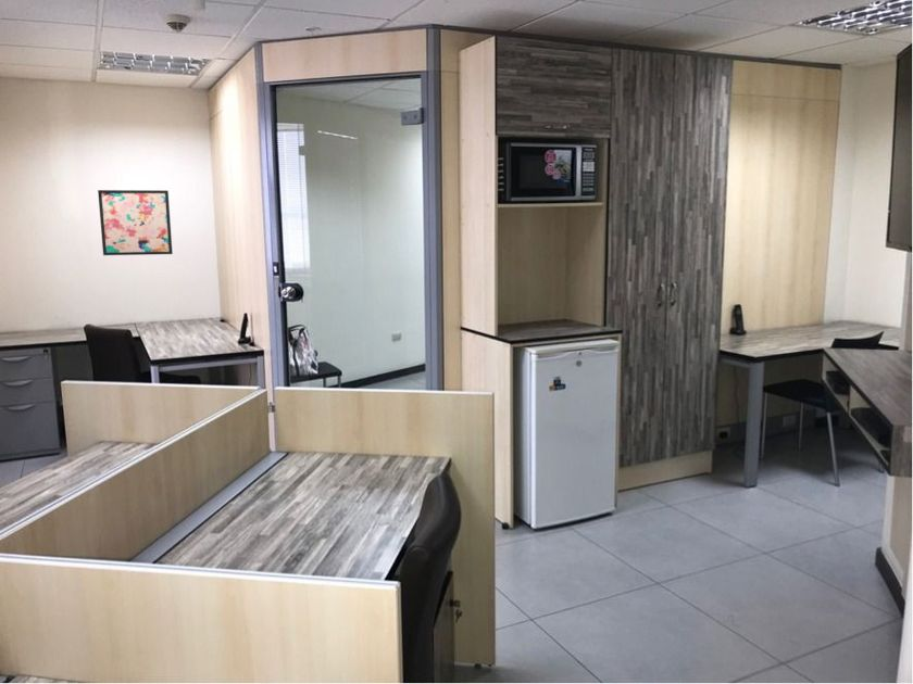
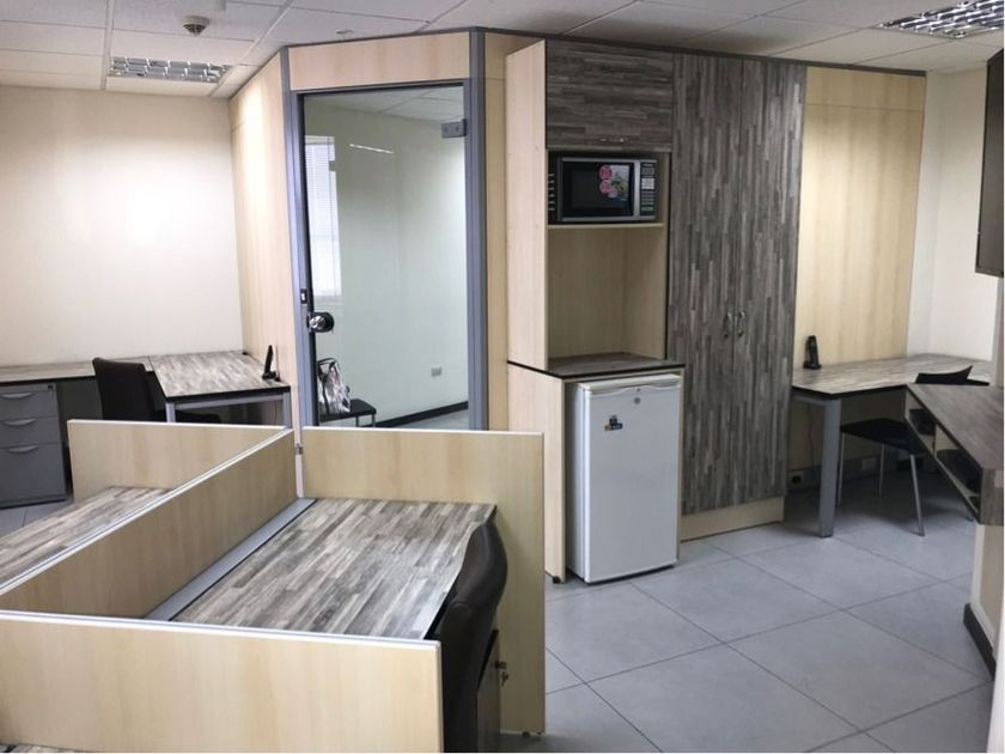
- wall art (136, 223)
